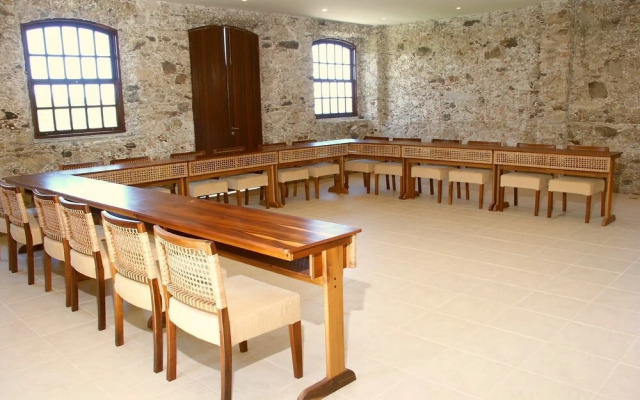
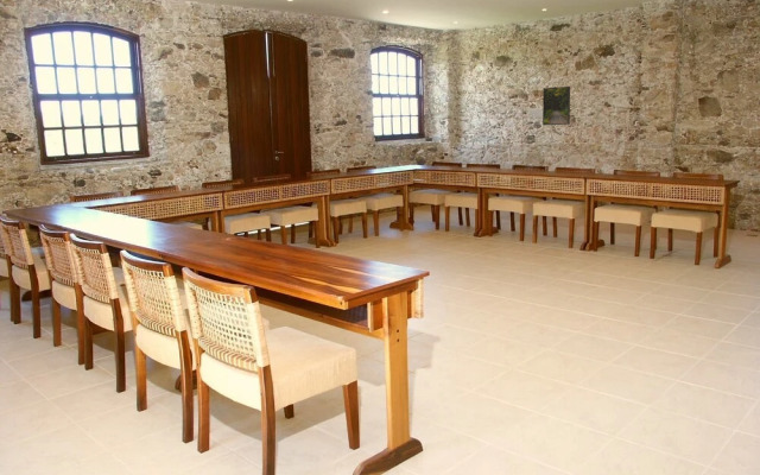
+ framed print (556, 106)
